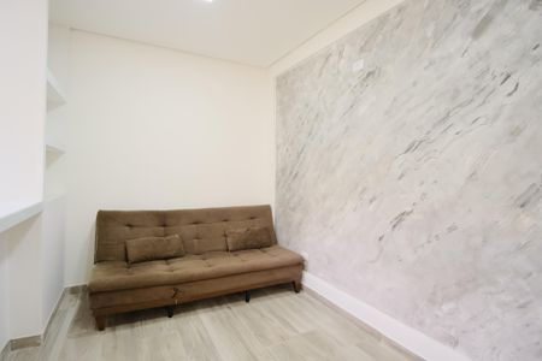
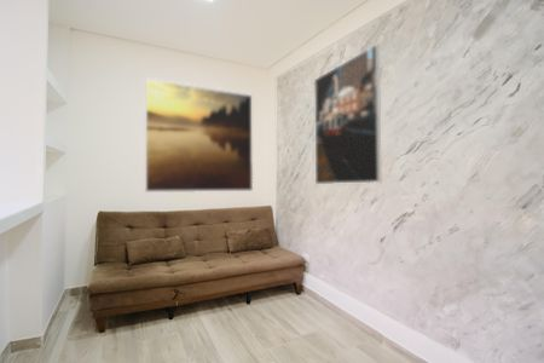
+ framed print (202, 139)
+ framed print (343, 123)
